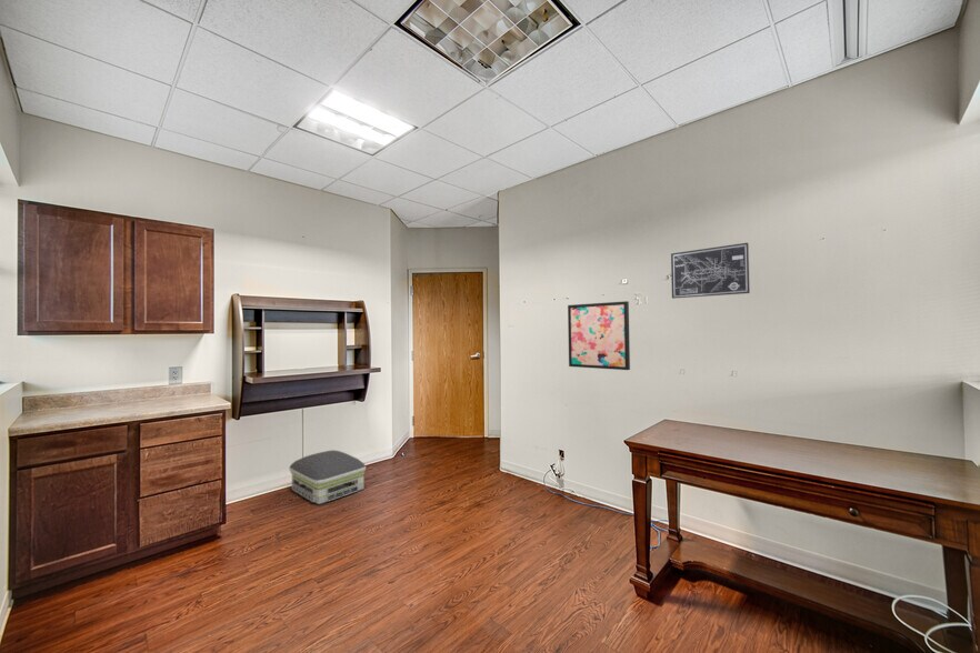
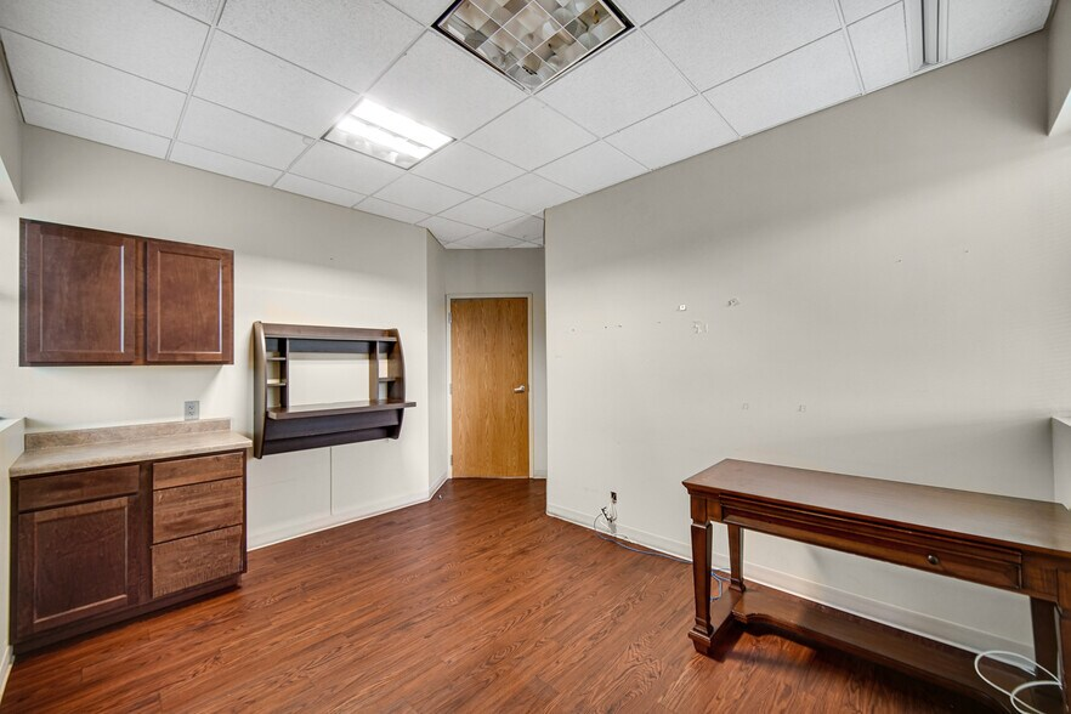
- air purifier (327, 471)
- wall art (597, 335)
- wall art (708, 272)
